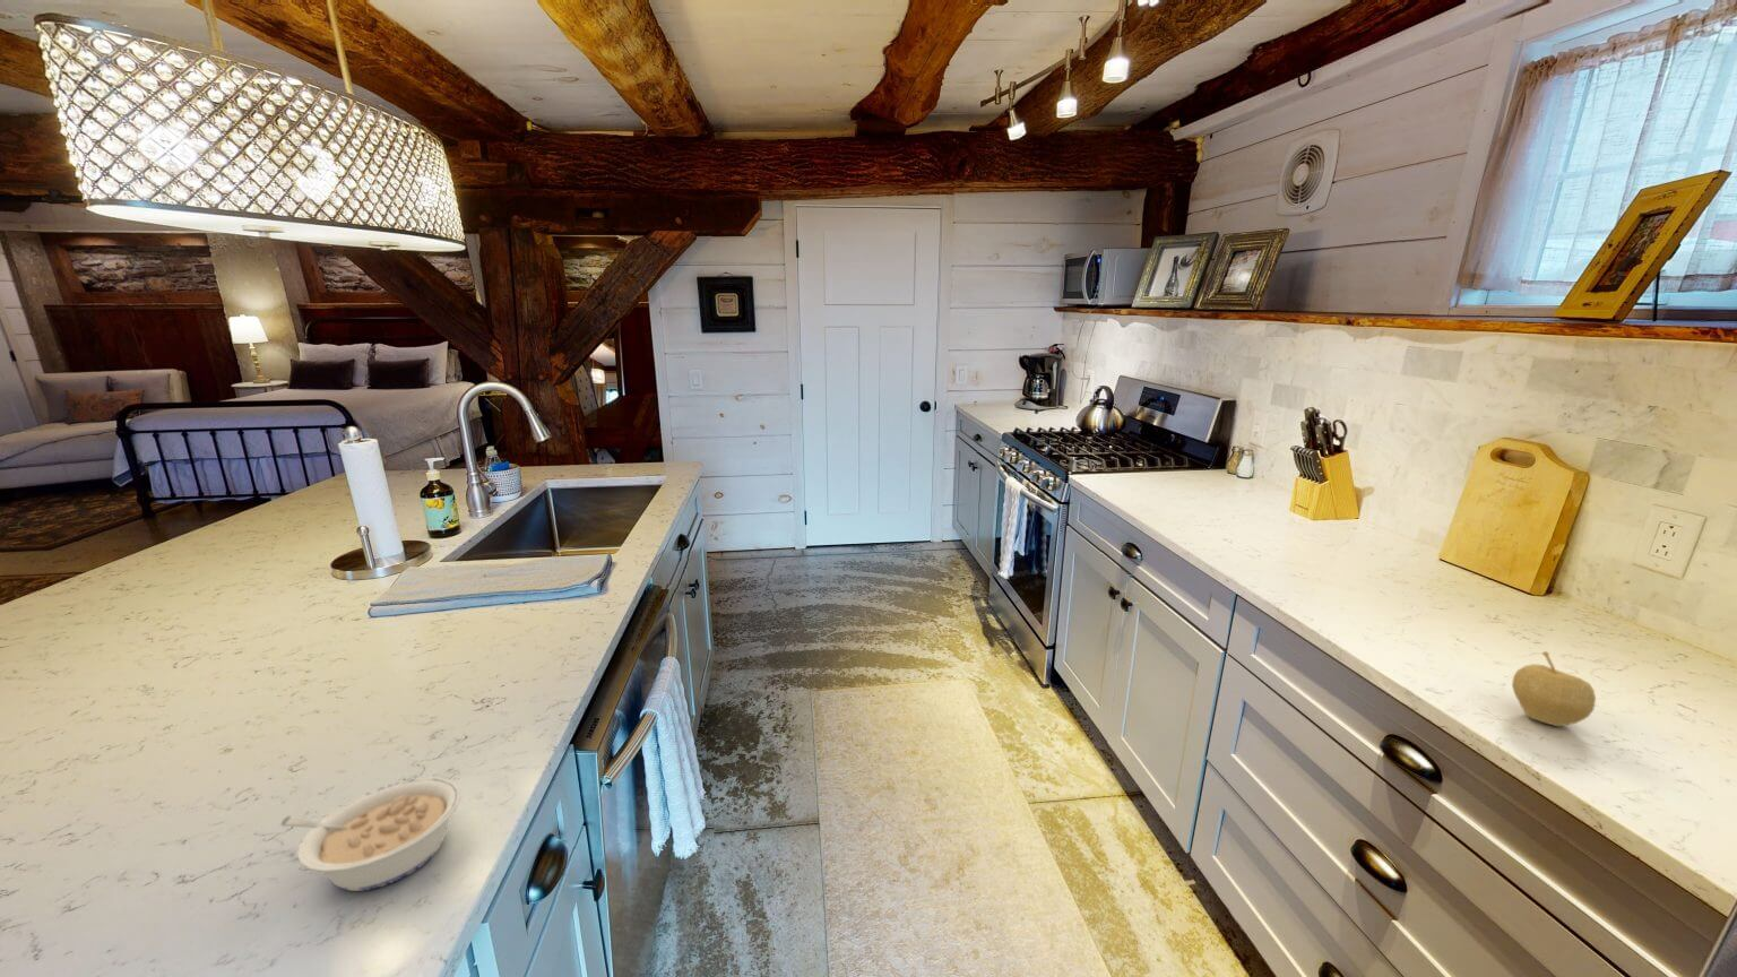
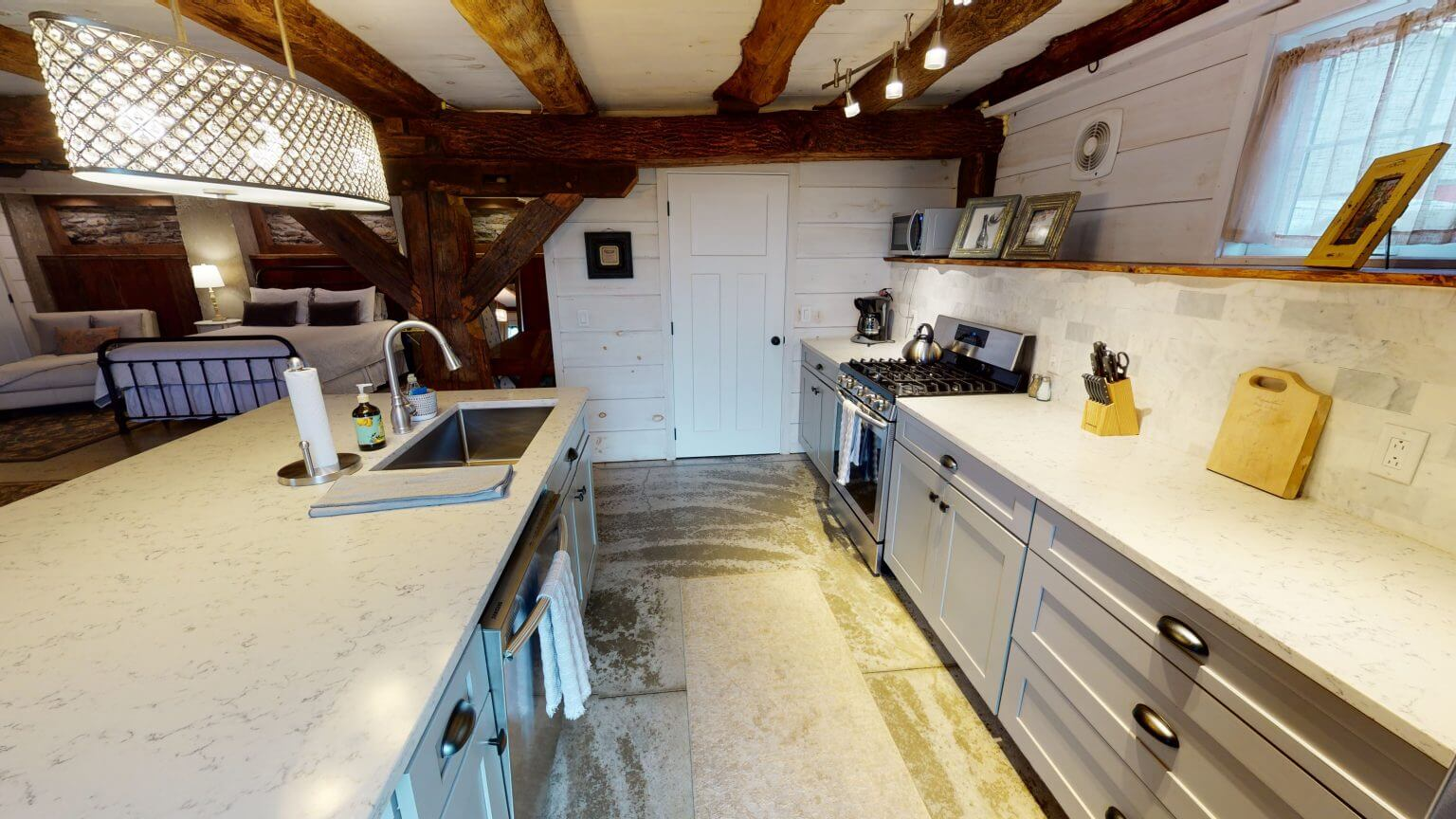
- fruit (1552, 690)
- legume (379, 836)
